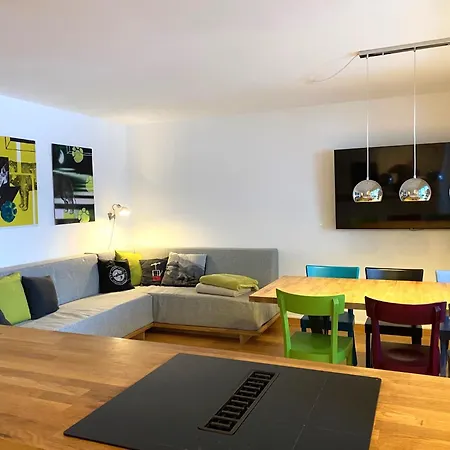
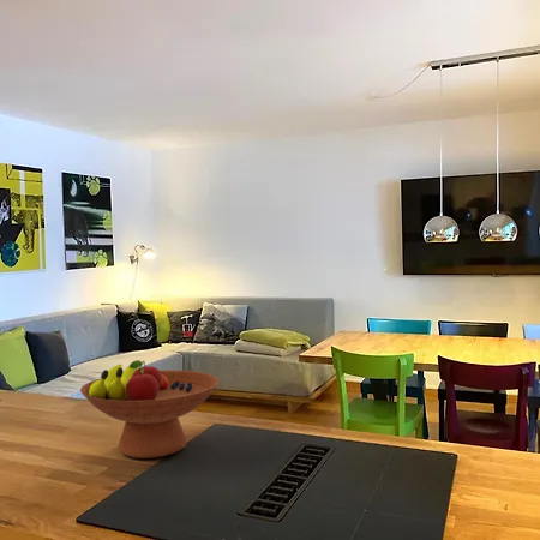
+ fruit bowl (151, 403)
